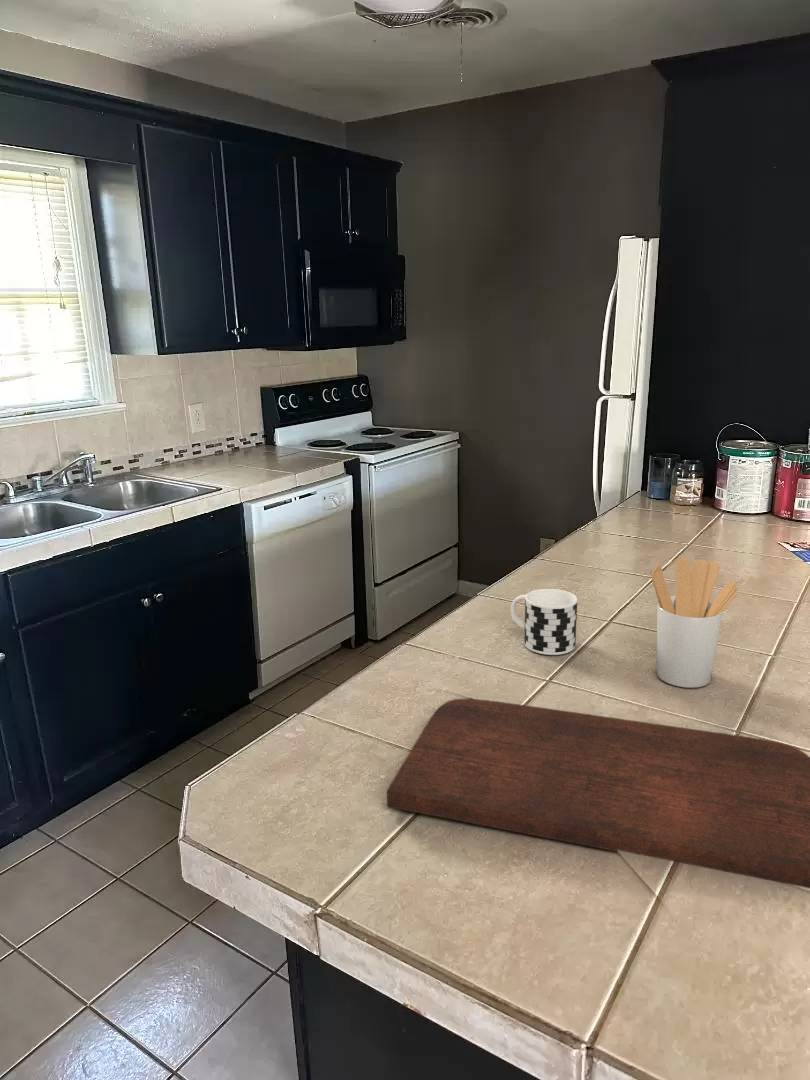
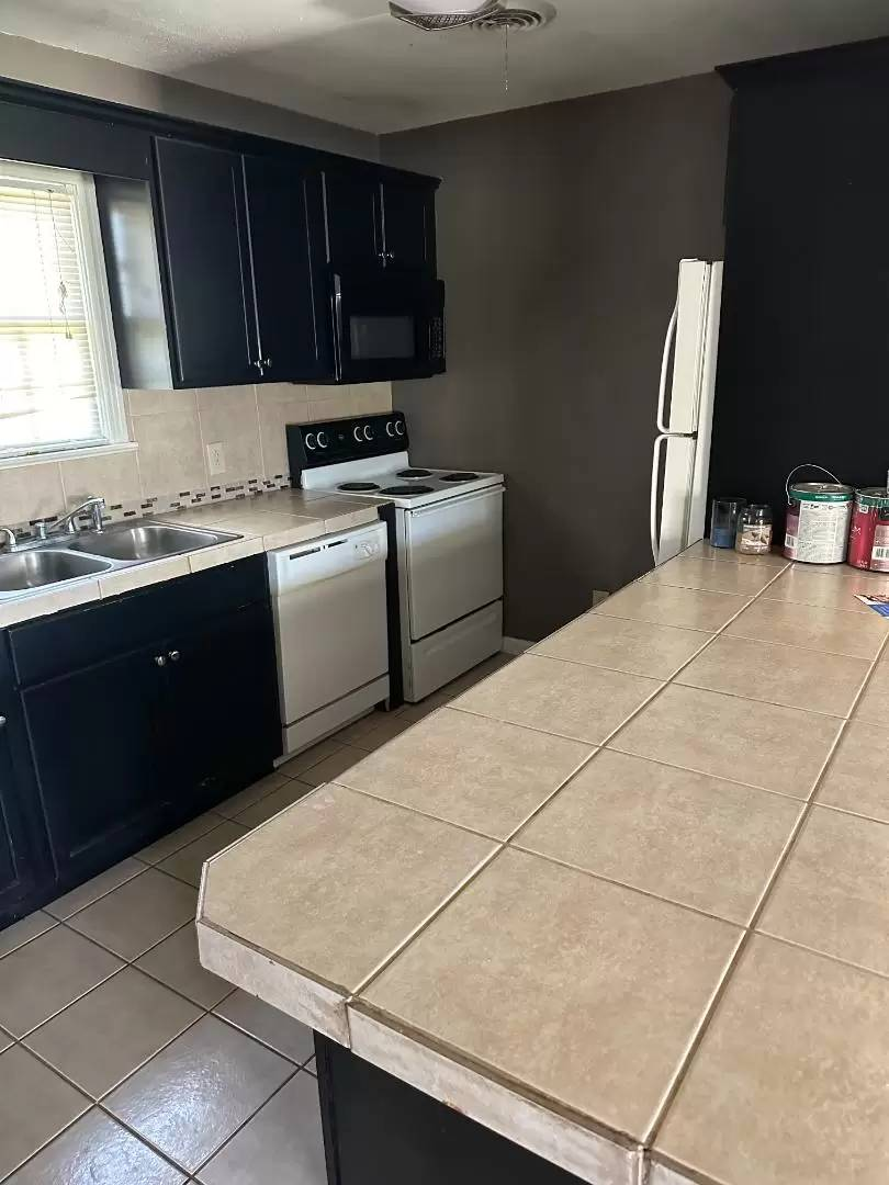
- utensil holder (689, 618)
- cup (542, 619)
- cutting board (607, 775)
